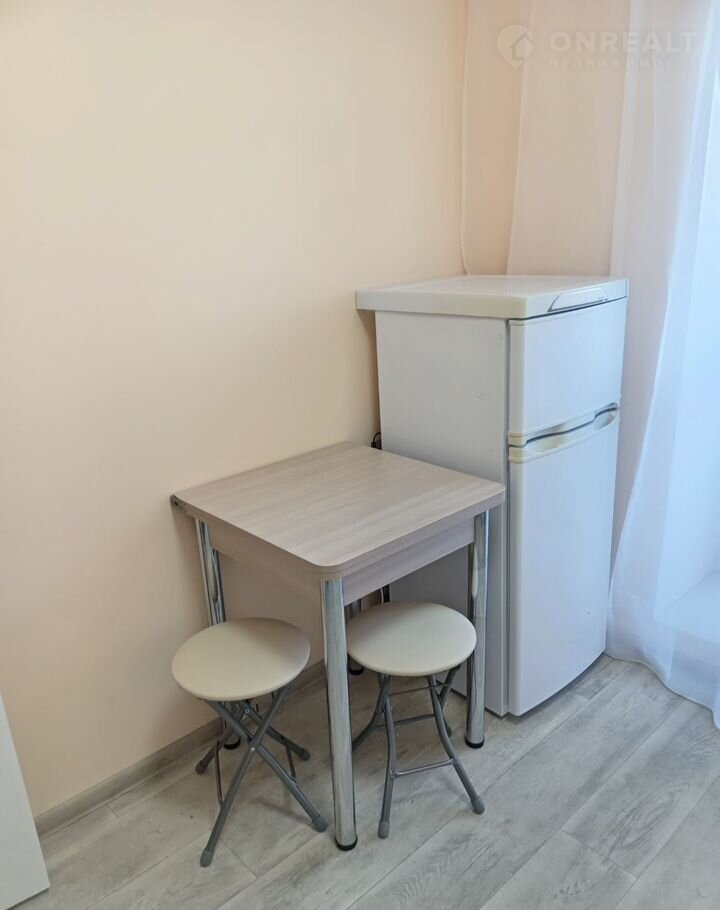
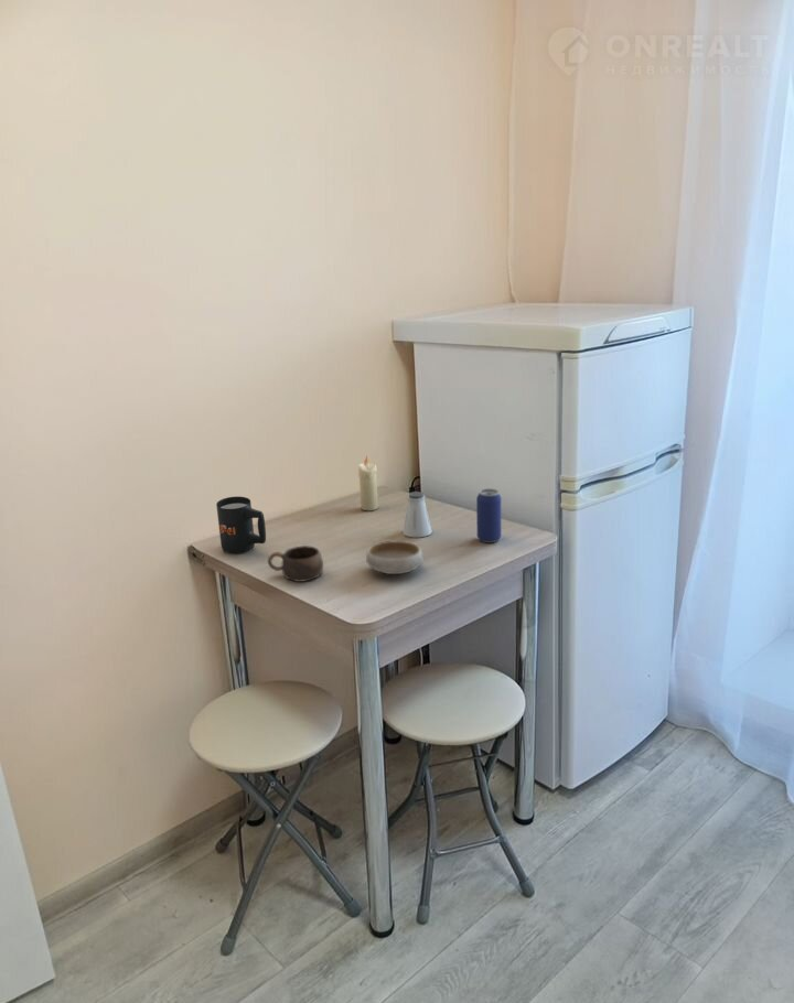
+ saltshaker (416, 513)
+ mug (243, 526)
+ cup (296, 562)
+ beverage can (489, 515)
+ bowl (395, 559)
+ candle (368, 482)
